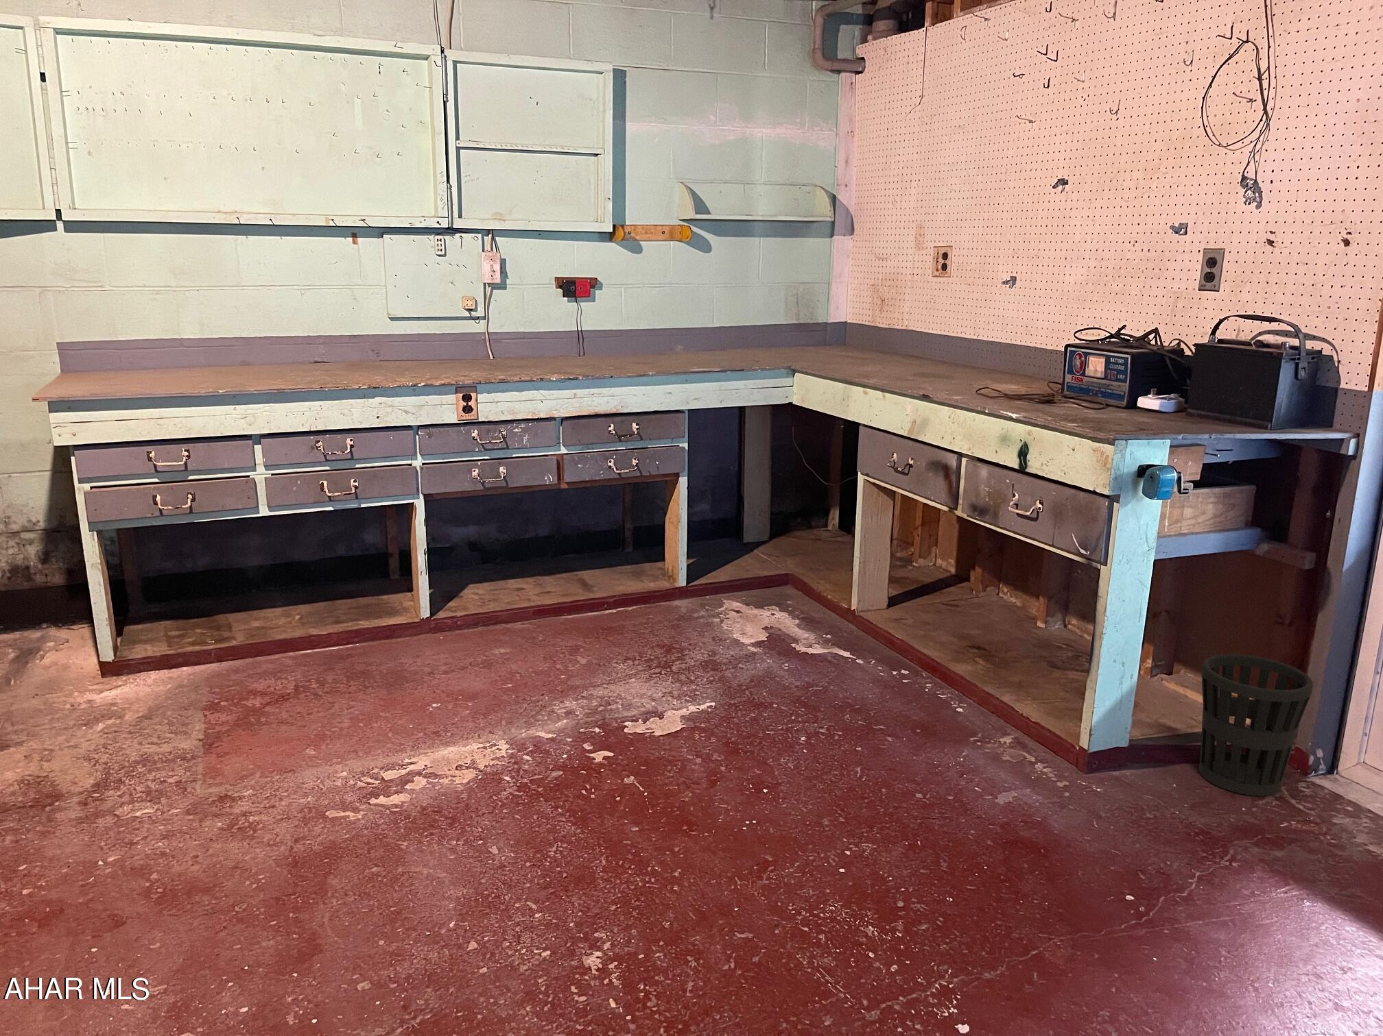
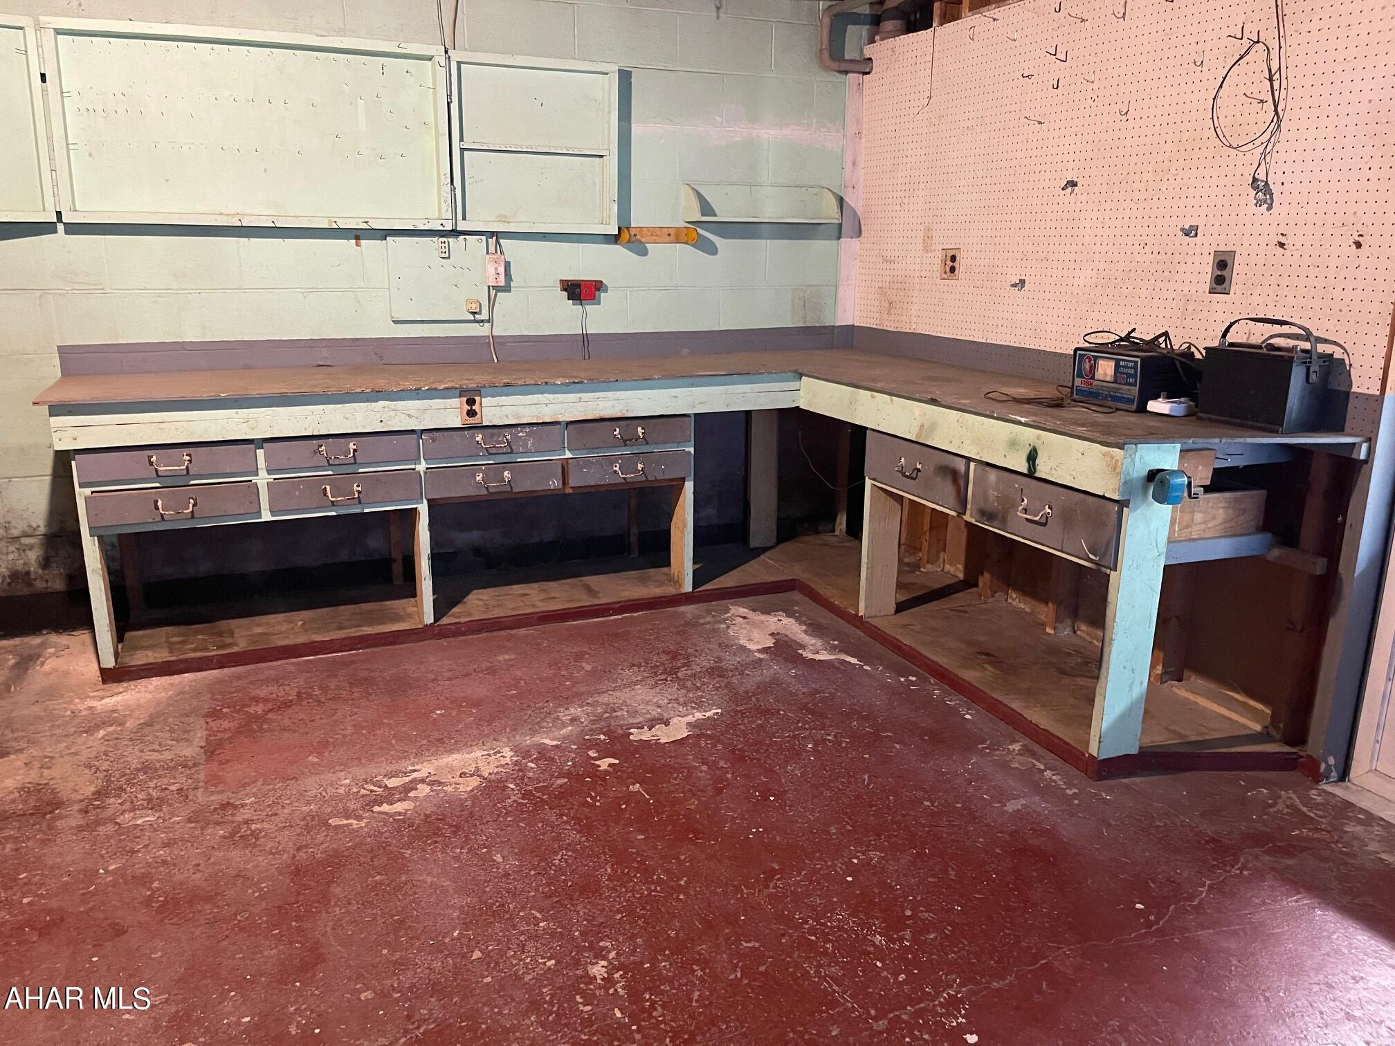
- wastebasket (1250, 726)
